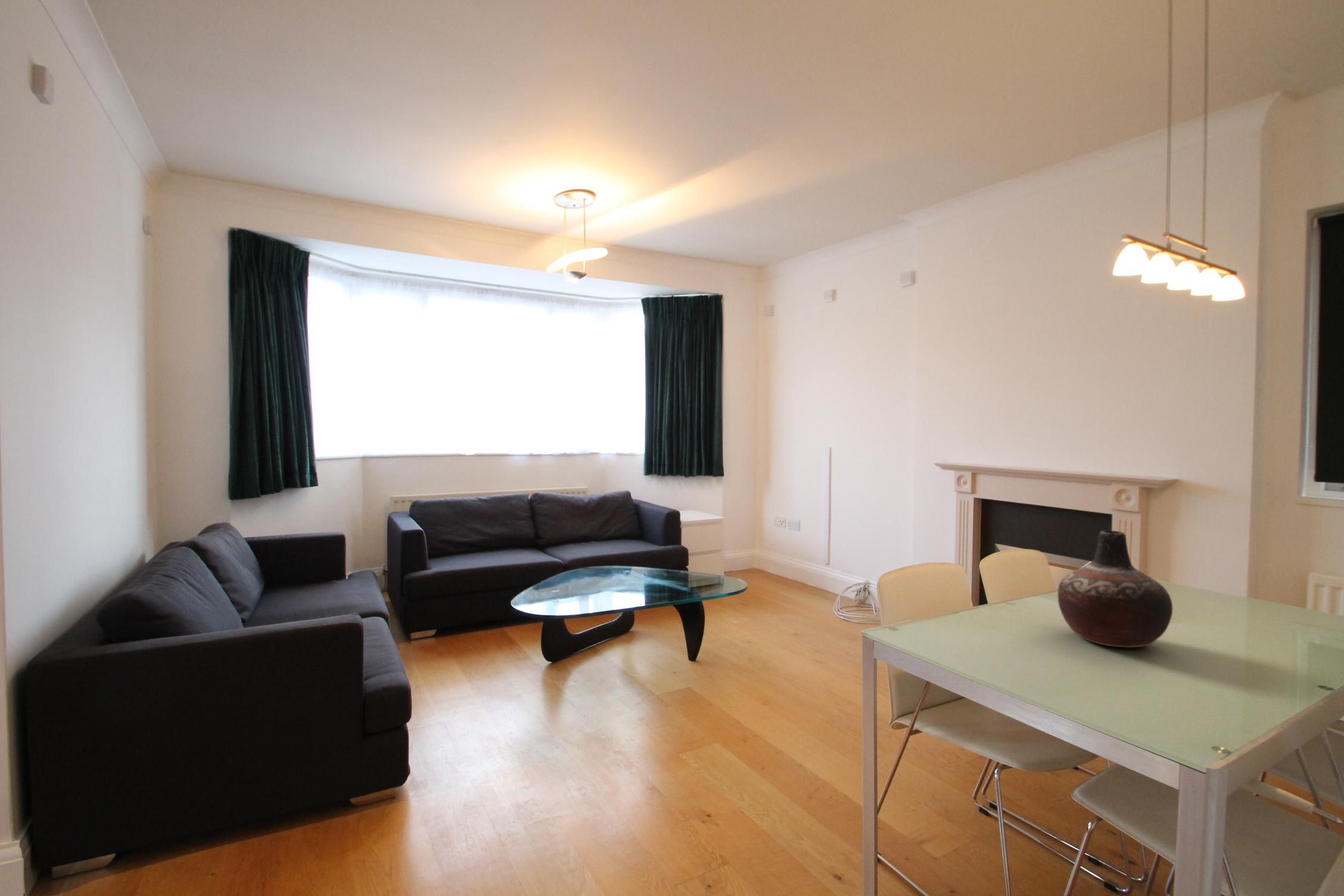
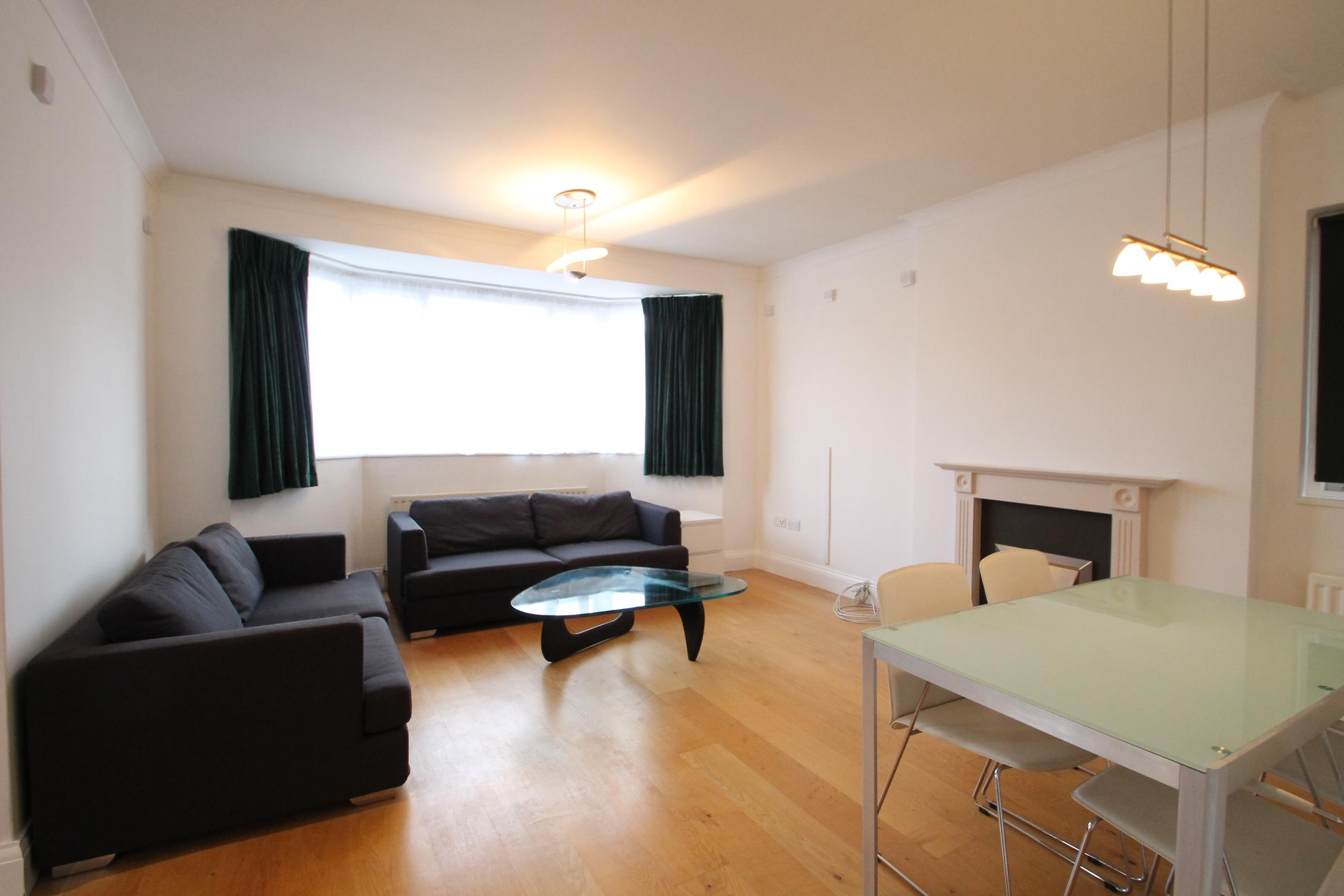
- vase (1112, 586)
